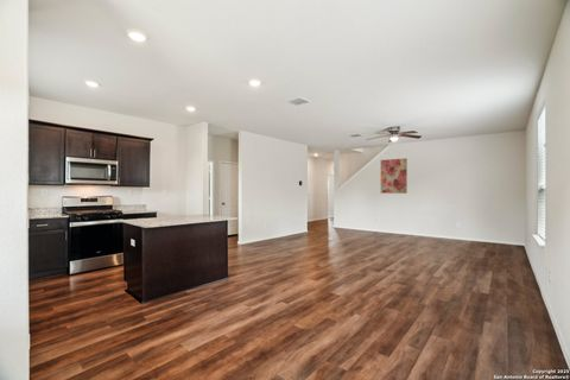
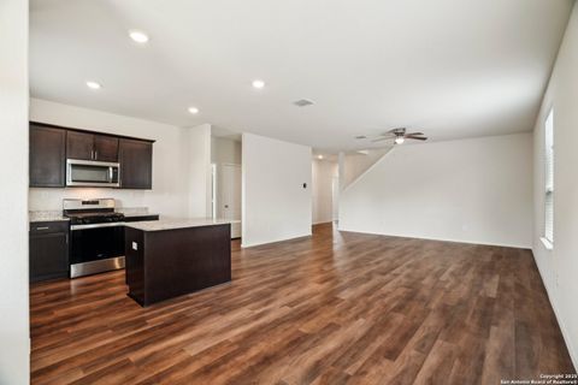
- wall art (393, 176)
